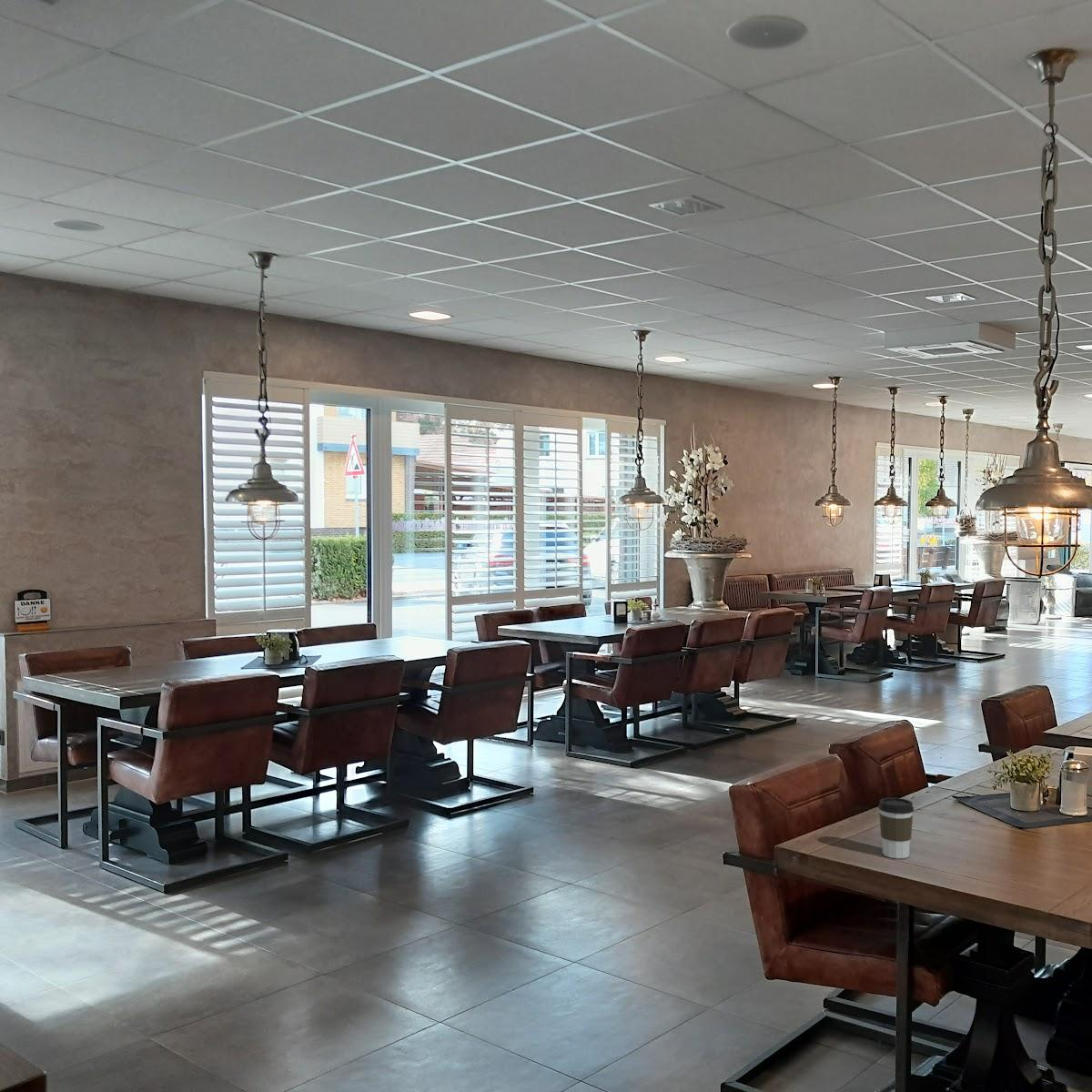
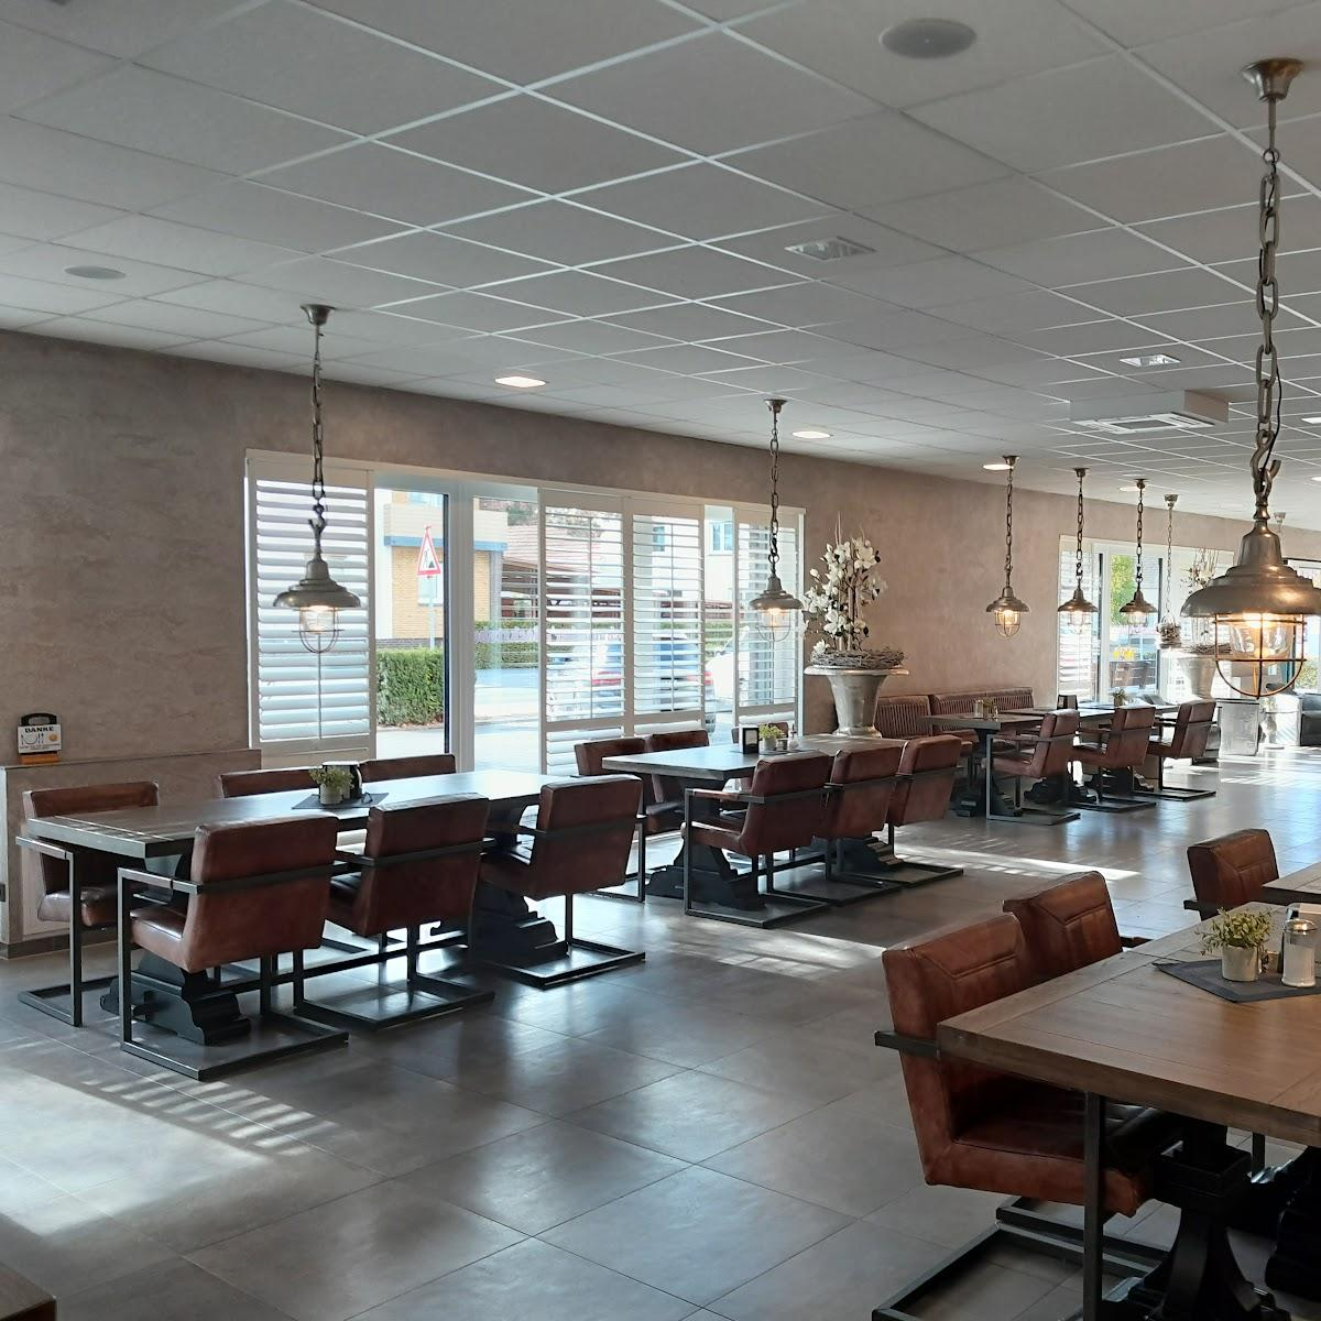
- coffee cup (895, 828)
